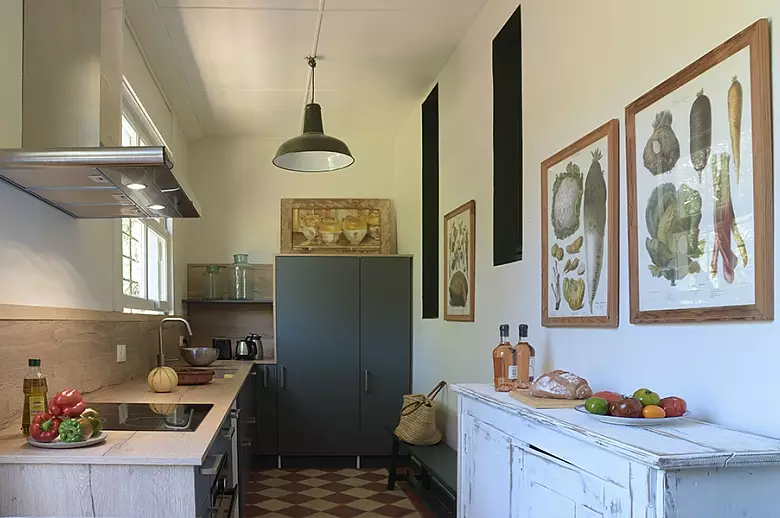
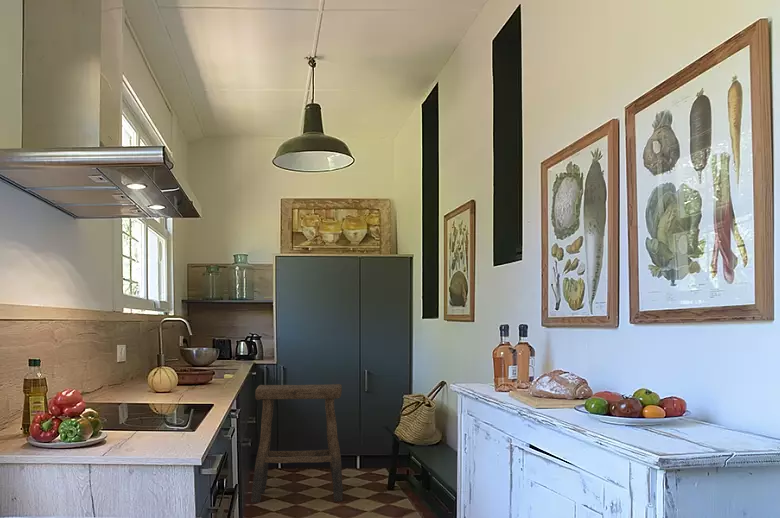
+ stool (298, 451)
